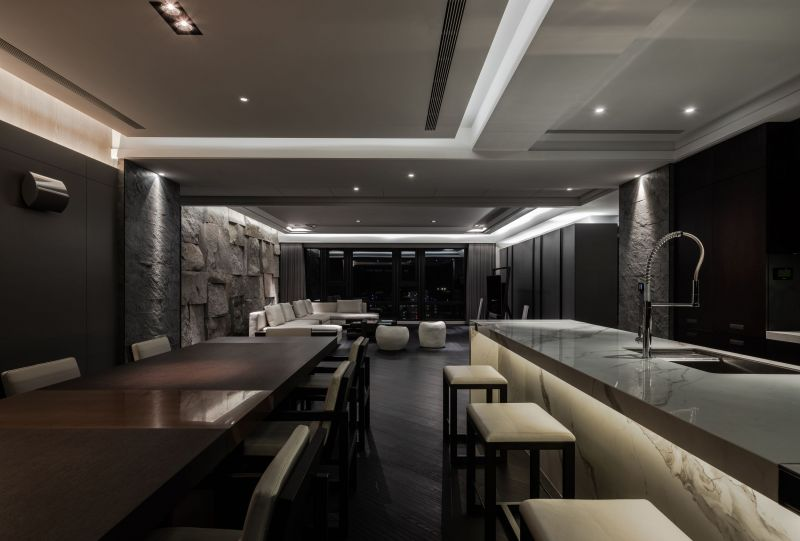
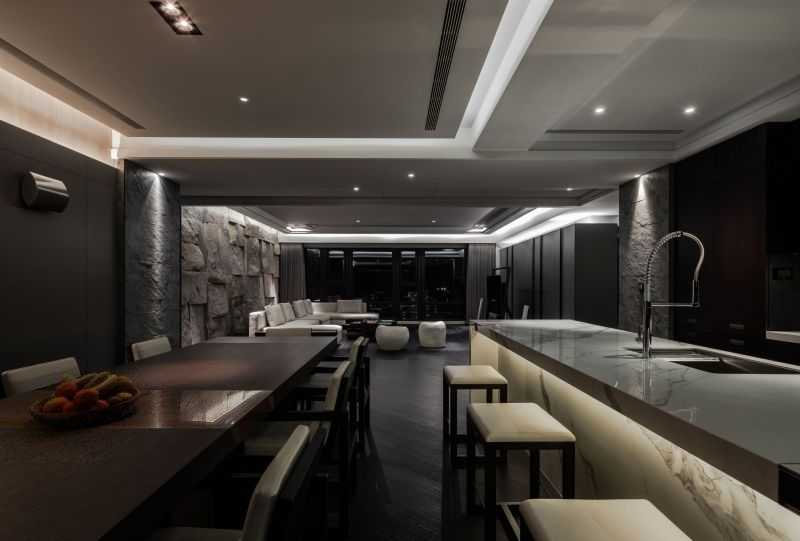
+ fruit bowl (87, 395)
